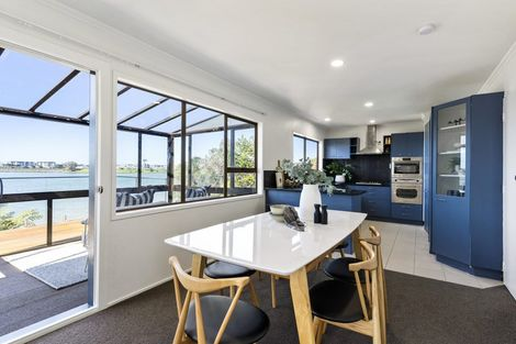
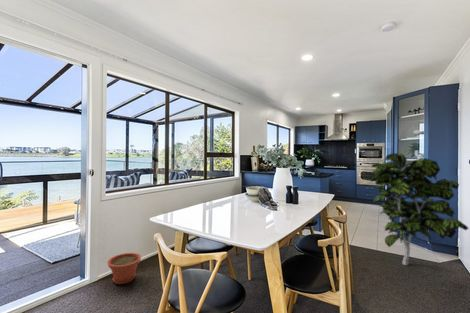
+ plant pot (124, 269)
+ indoor plant (412, 210)
